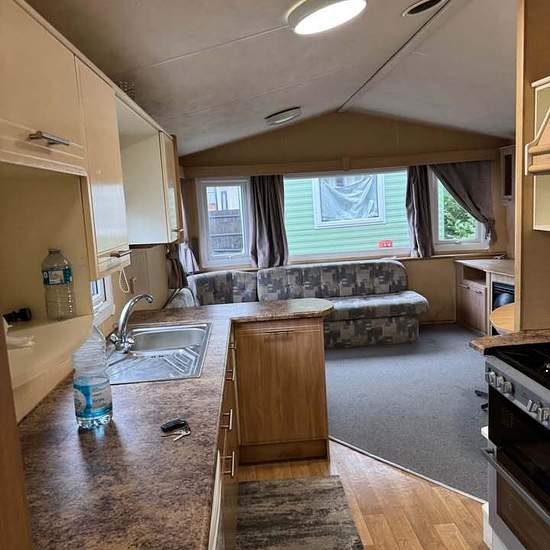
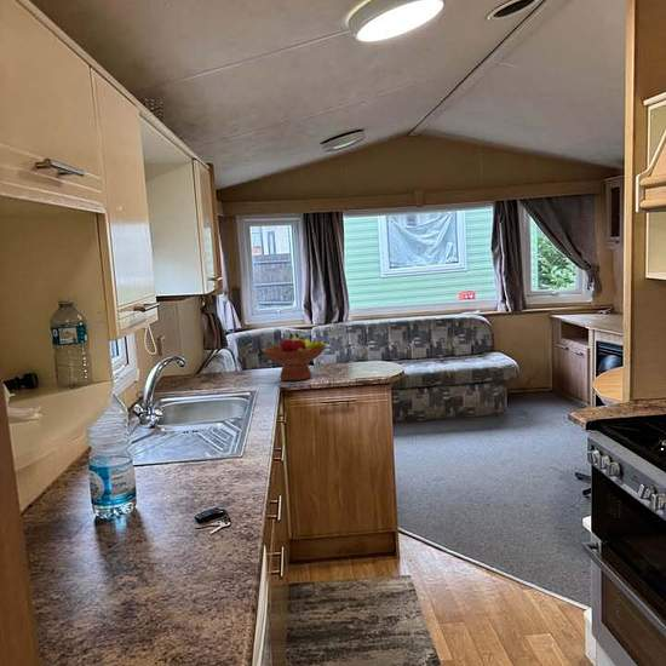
+ fruit bowl (294, 356)
